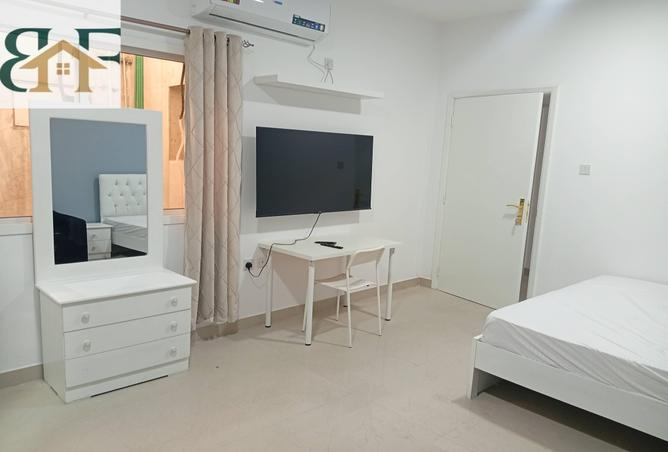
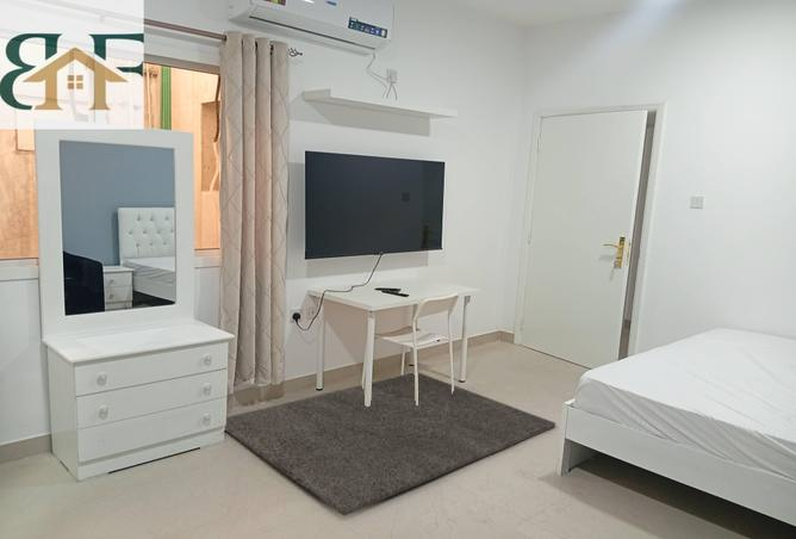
+ rug (390, 423)
